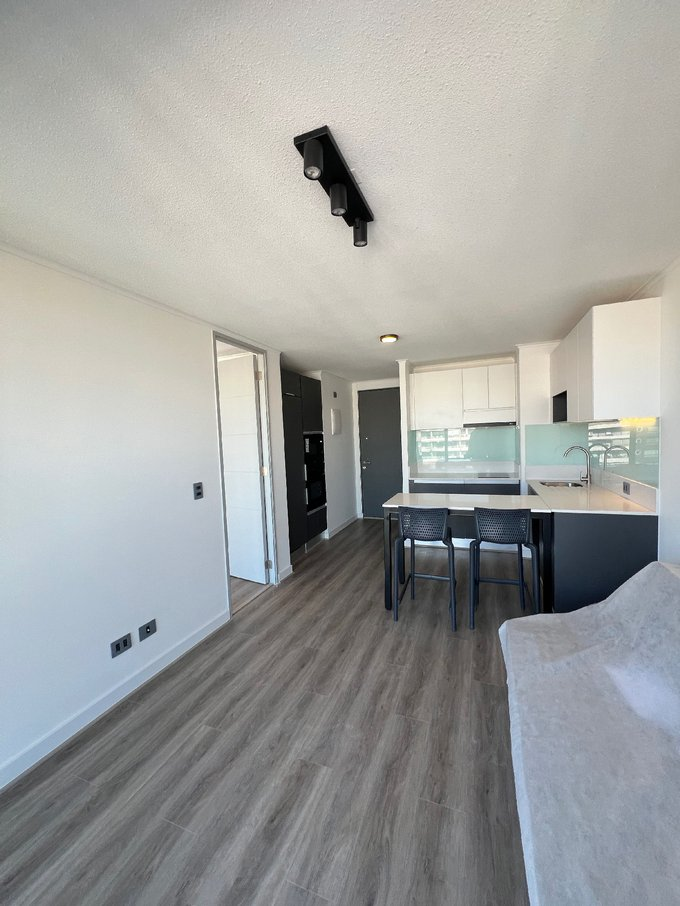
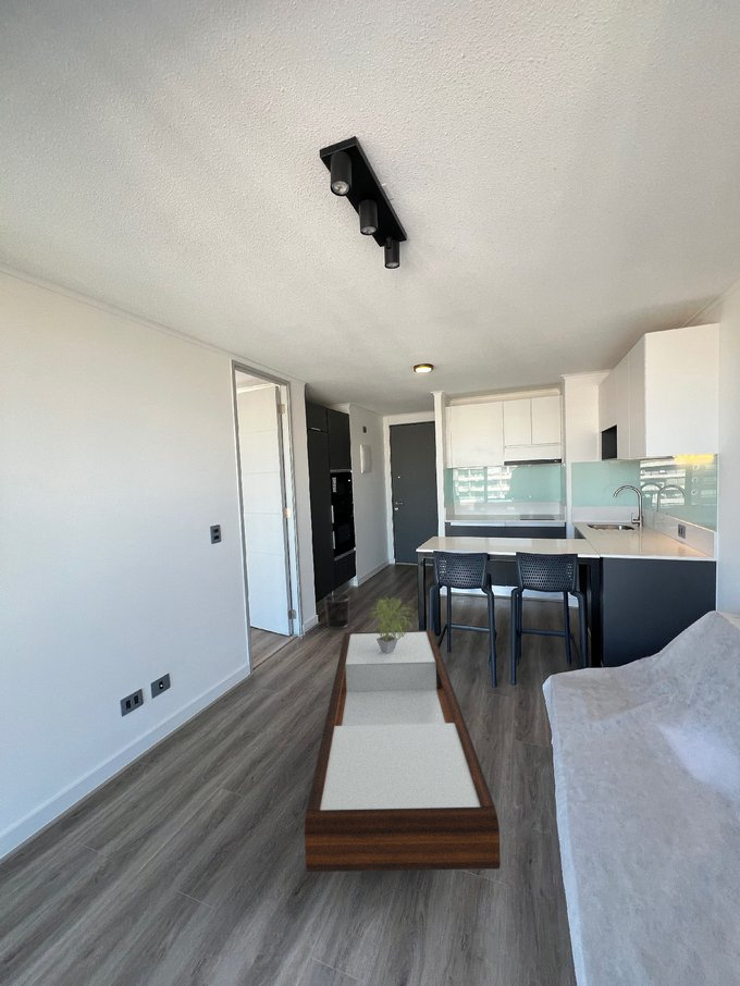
+ potted plant (390, 620)
+ waste bin (337, 611)
+ coffee table (393, 734)
